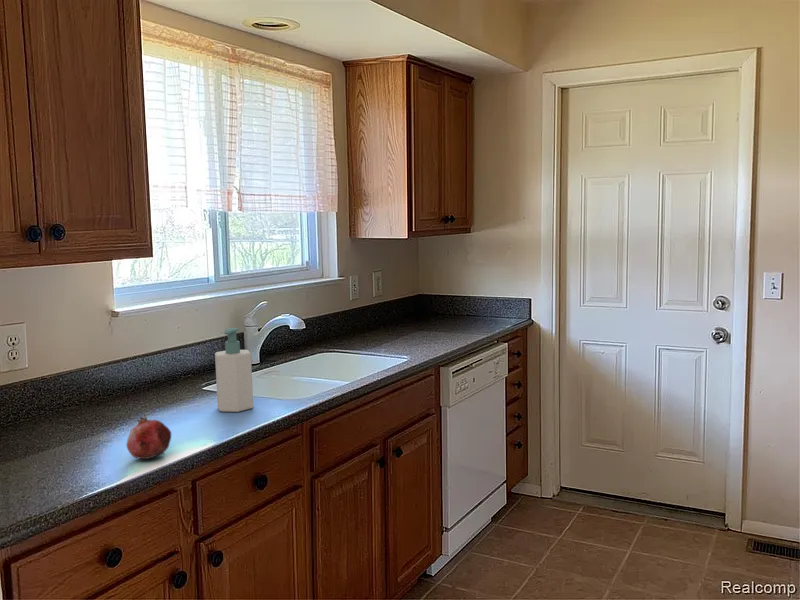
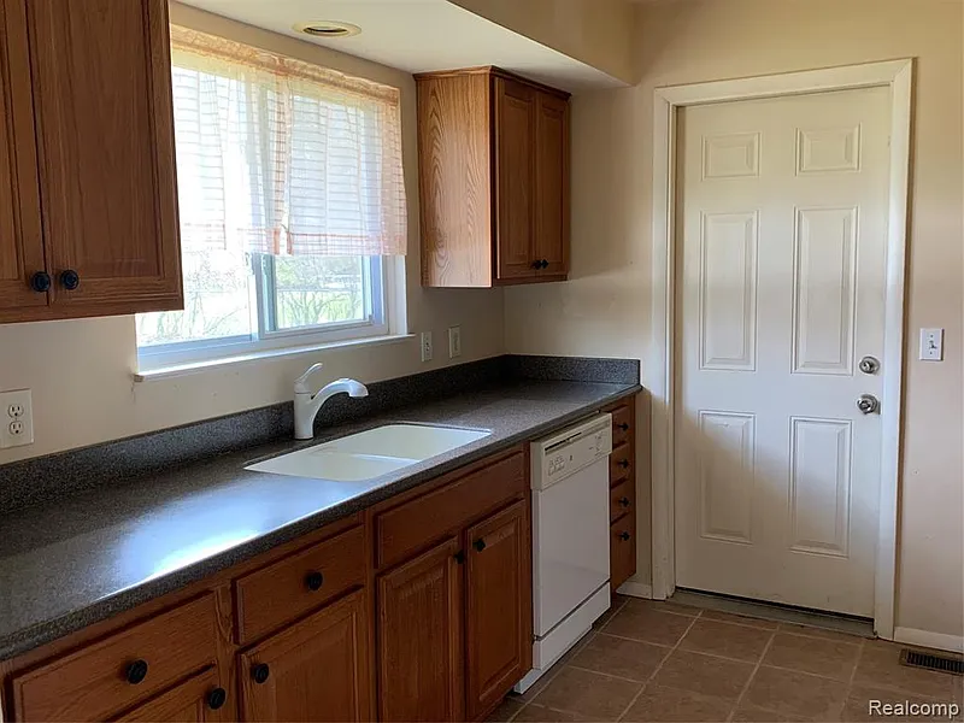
- fruit (149, 435)
- soap bottle (233, 368)
